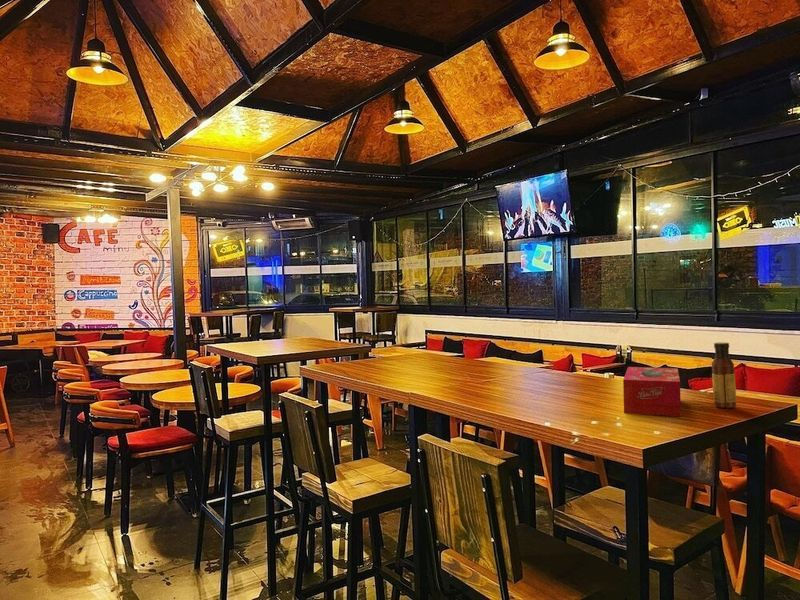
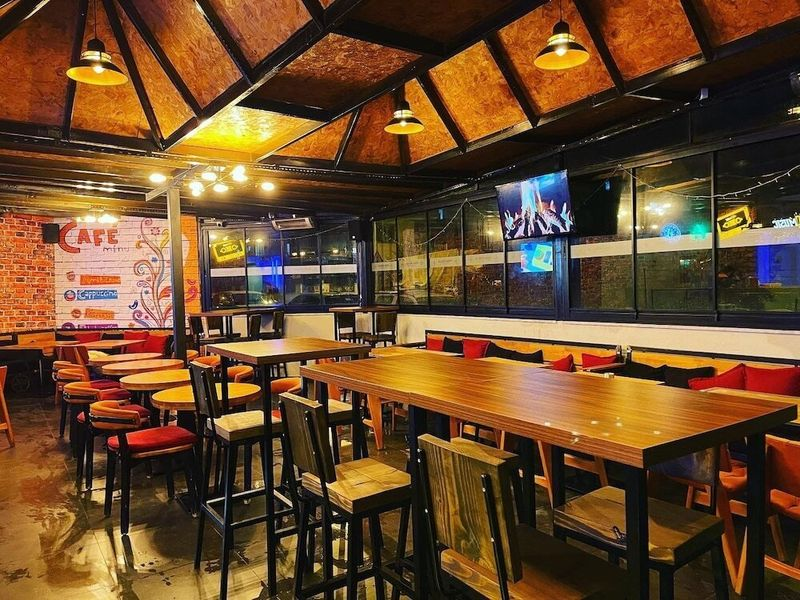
- tissue box (652, 389)
- sauce bottle (723, 374)
